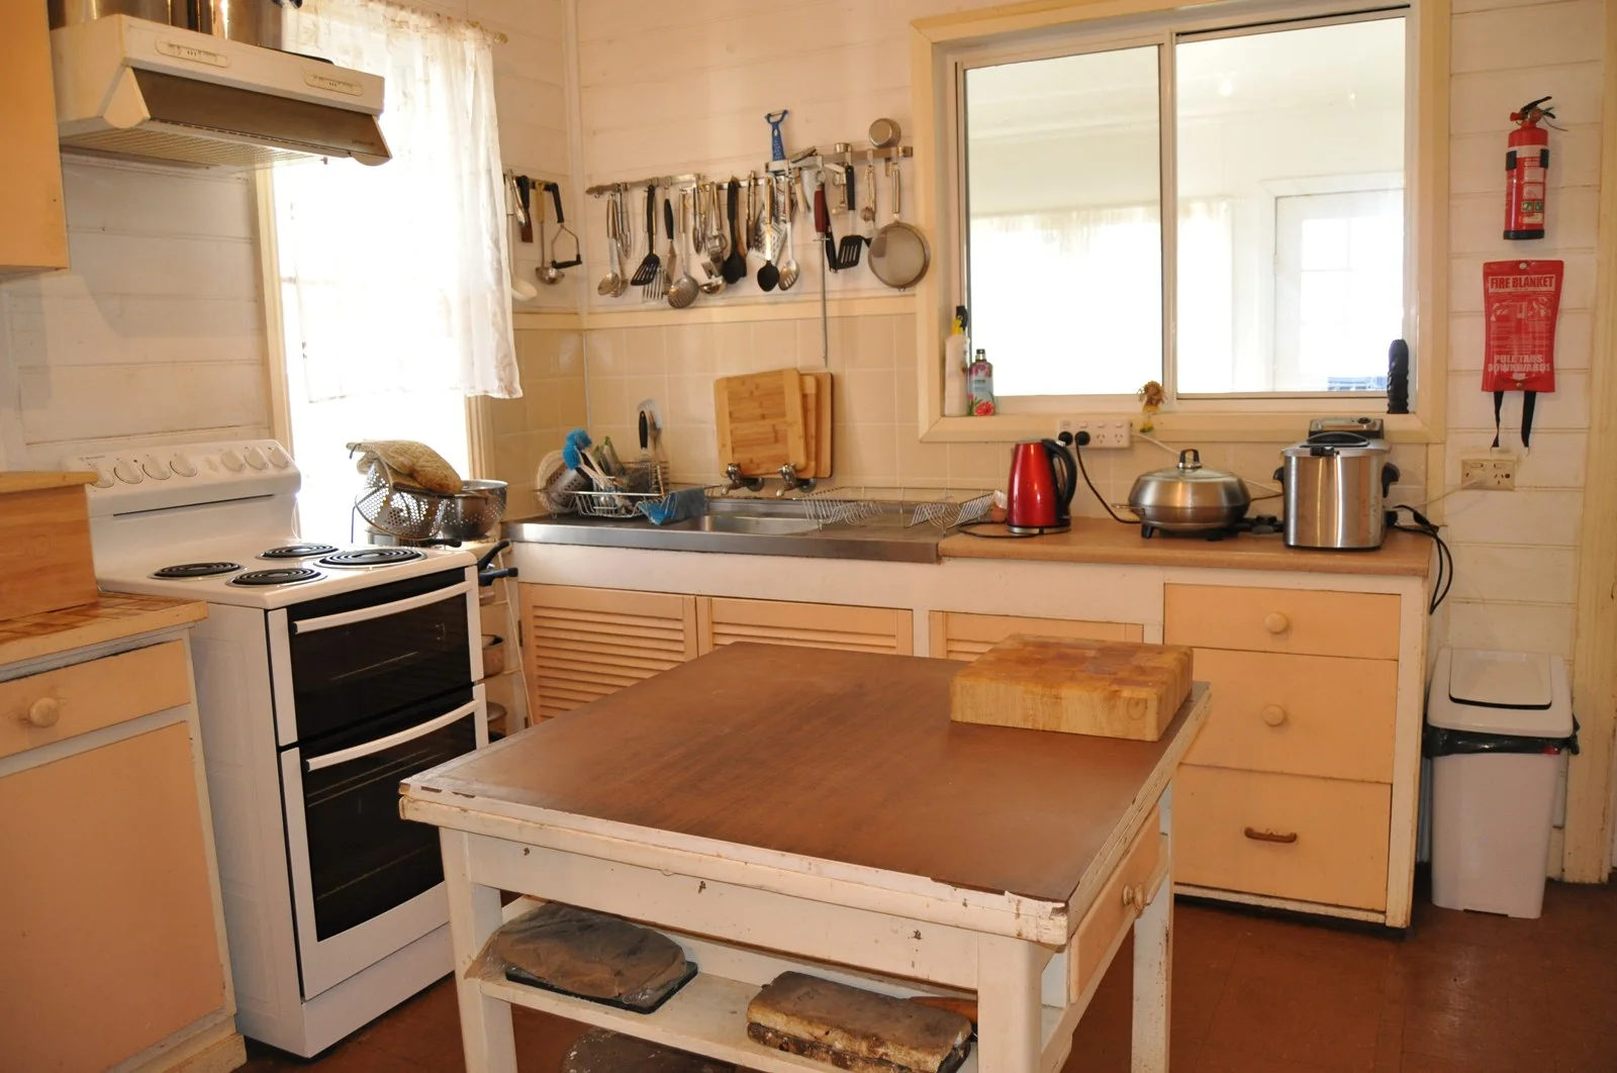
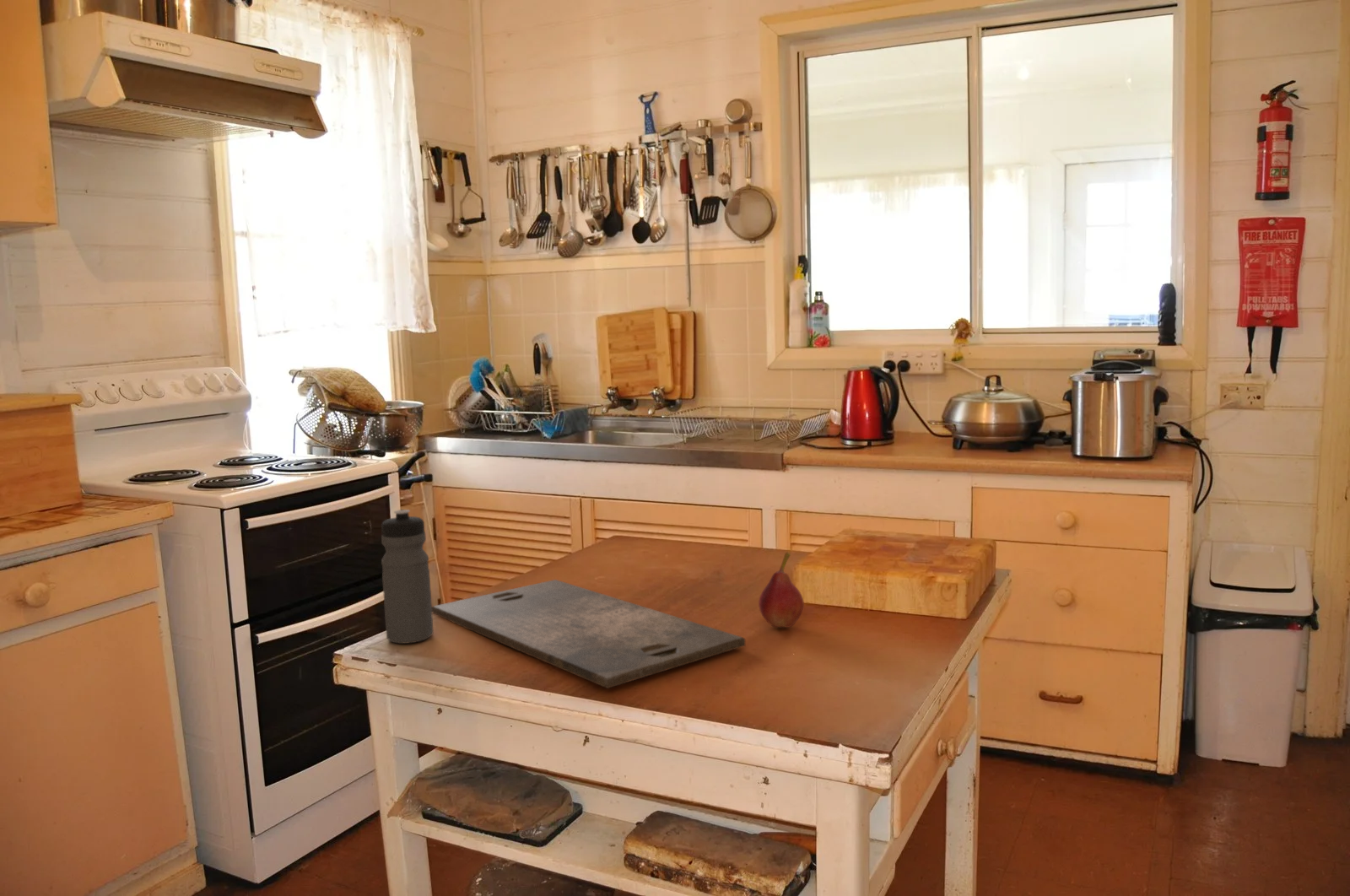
+ water bottle (406, 574)
+ cutting board (577, 624)
+ fruit (780, 589)
